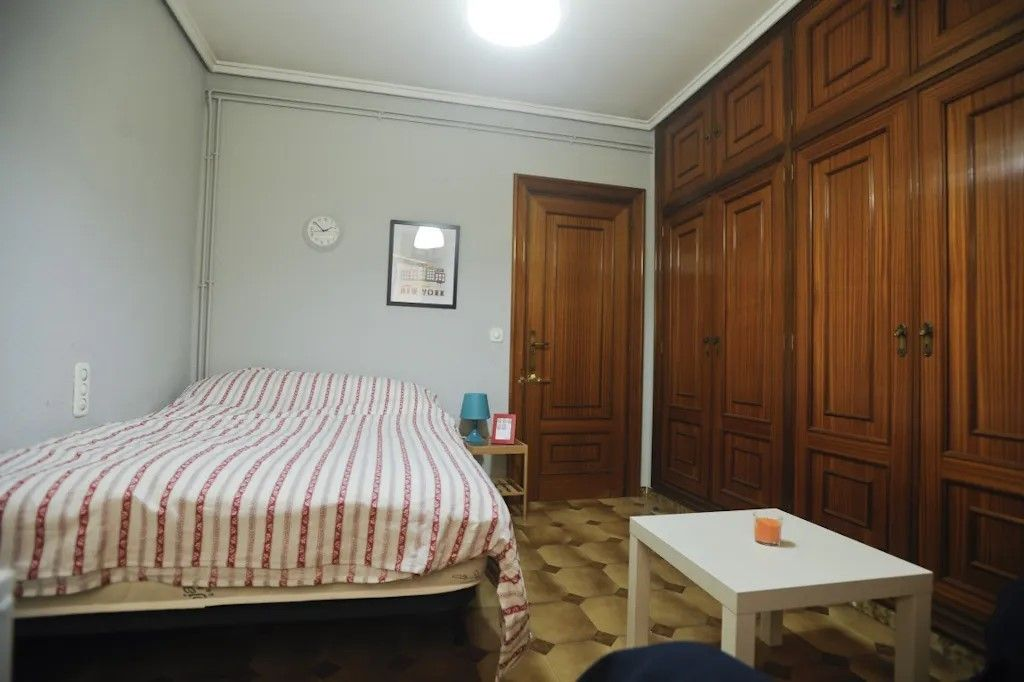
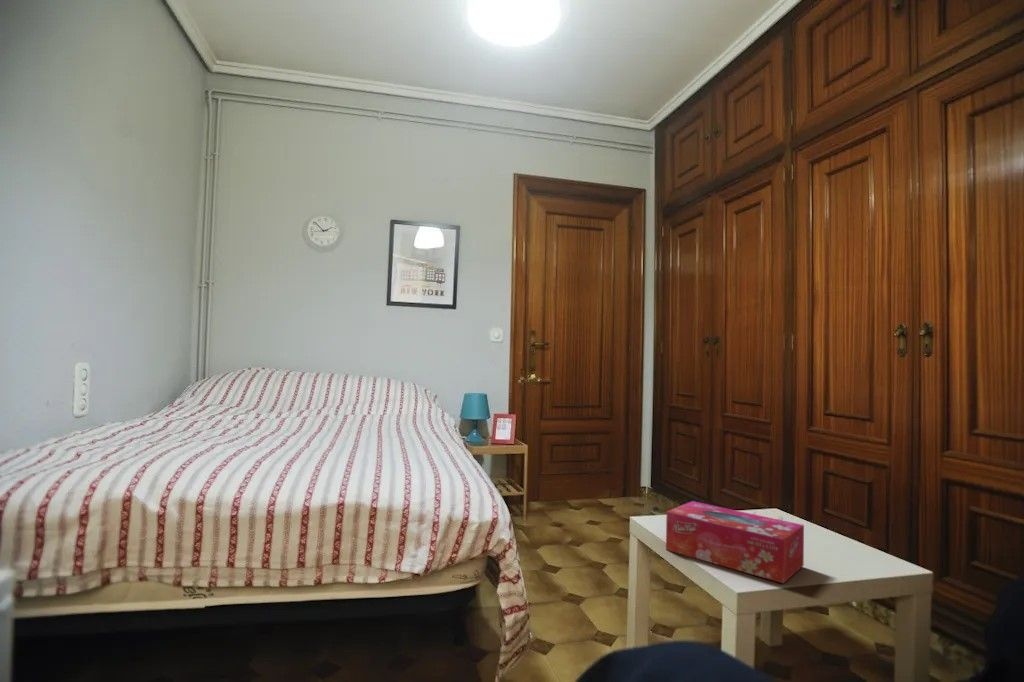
+ tissue box (732, 537)
